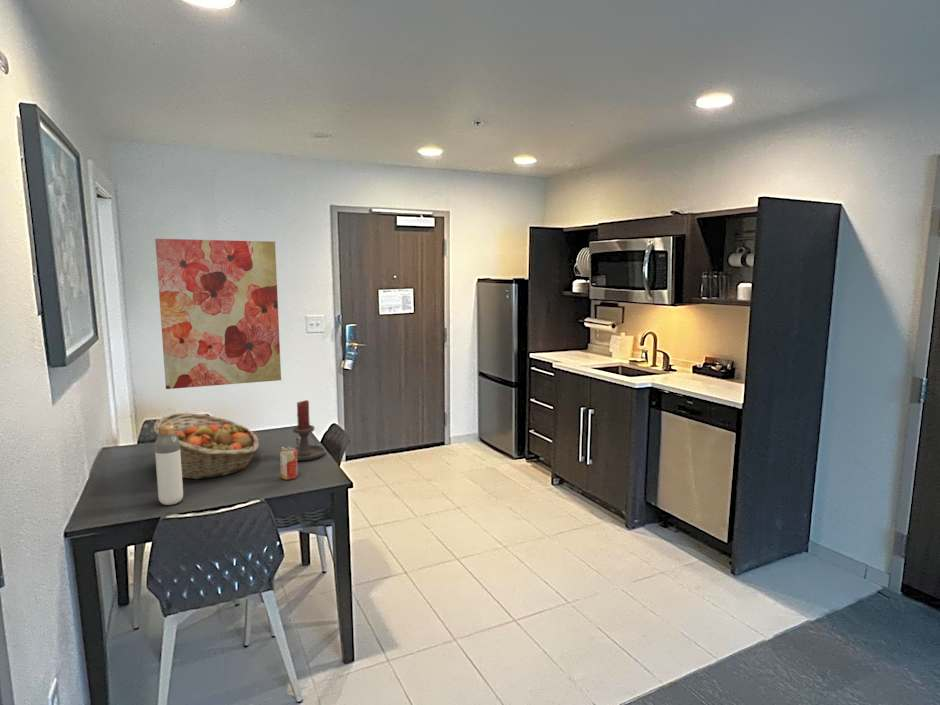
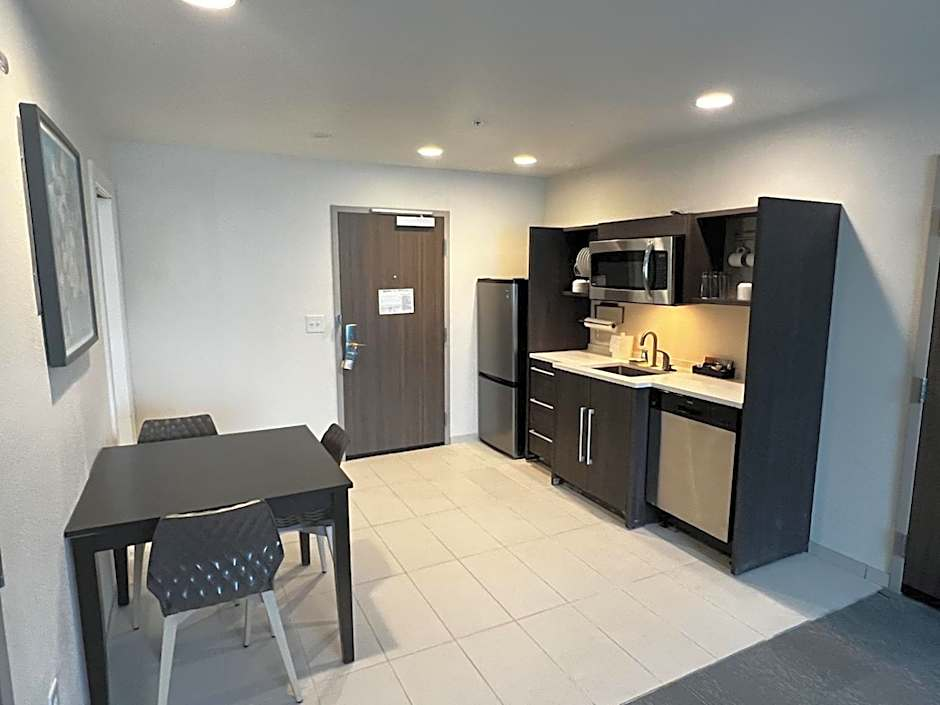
- bottle (168, 464)
- beverage can (288, 462)
- wall art (221, 313)
- candle holder (302, 427)
- fruit basket (208, 441)
